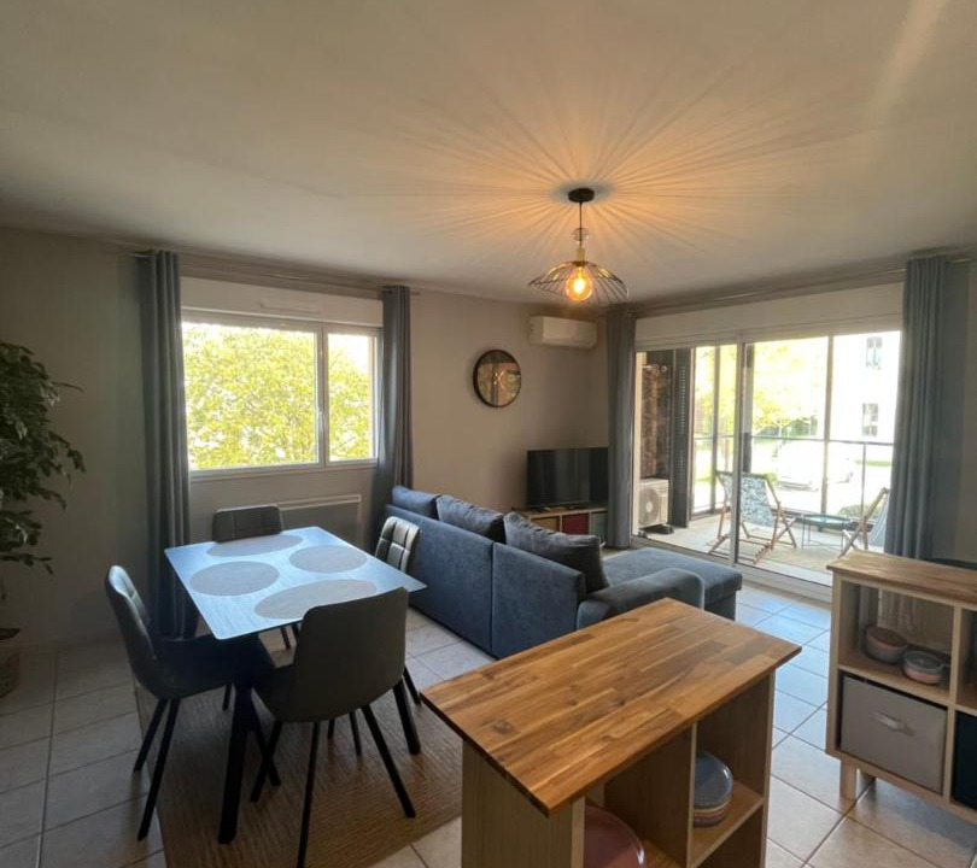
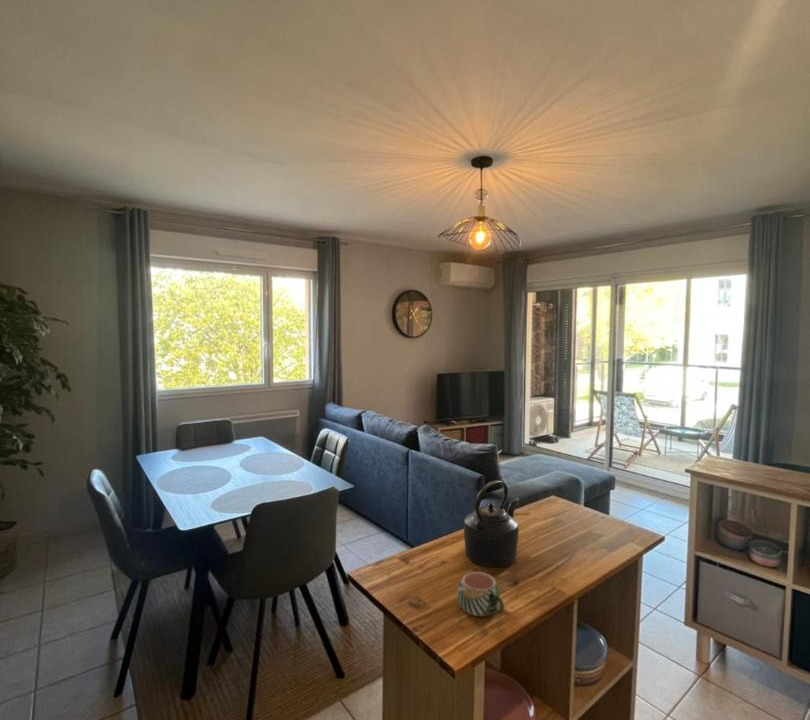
+ kettle (497, 514)
+ mug (482, 595)
